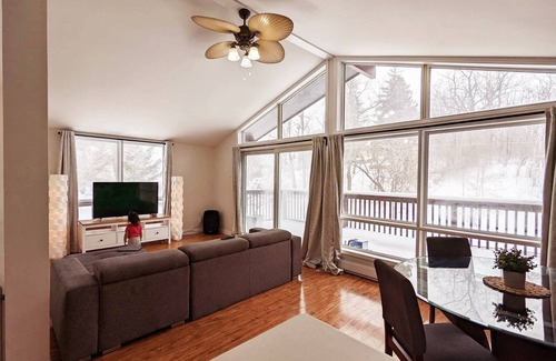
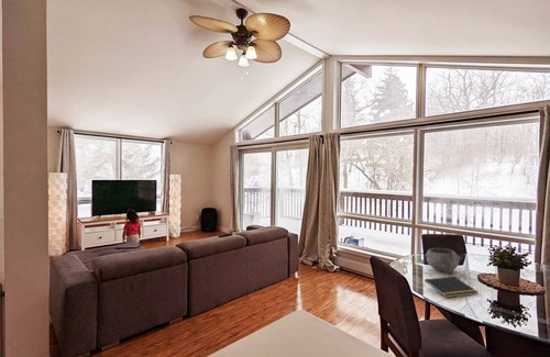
+ bowl (441, 259)
+ notepad (450, 286)
